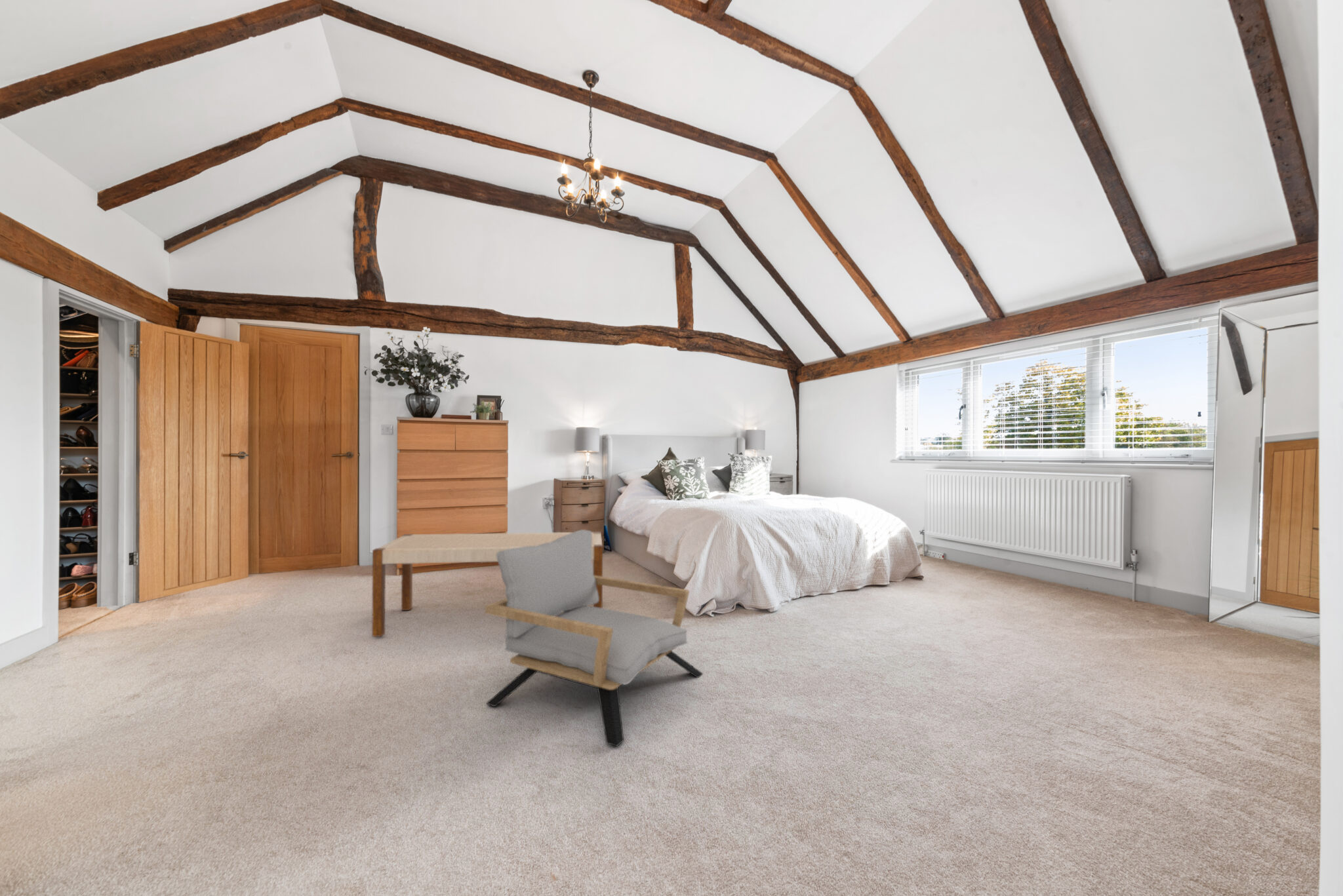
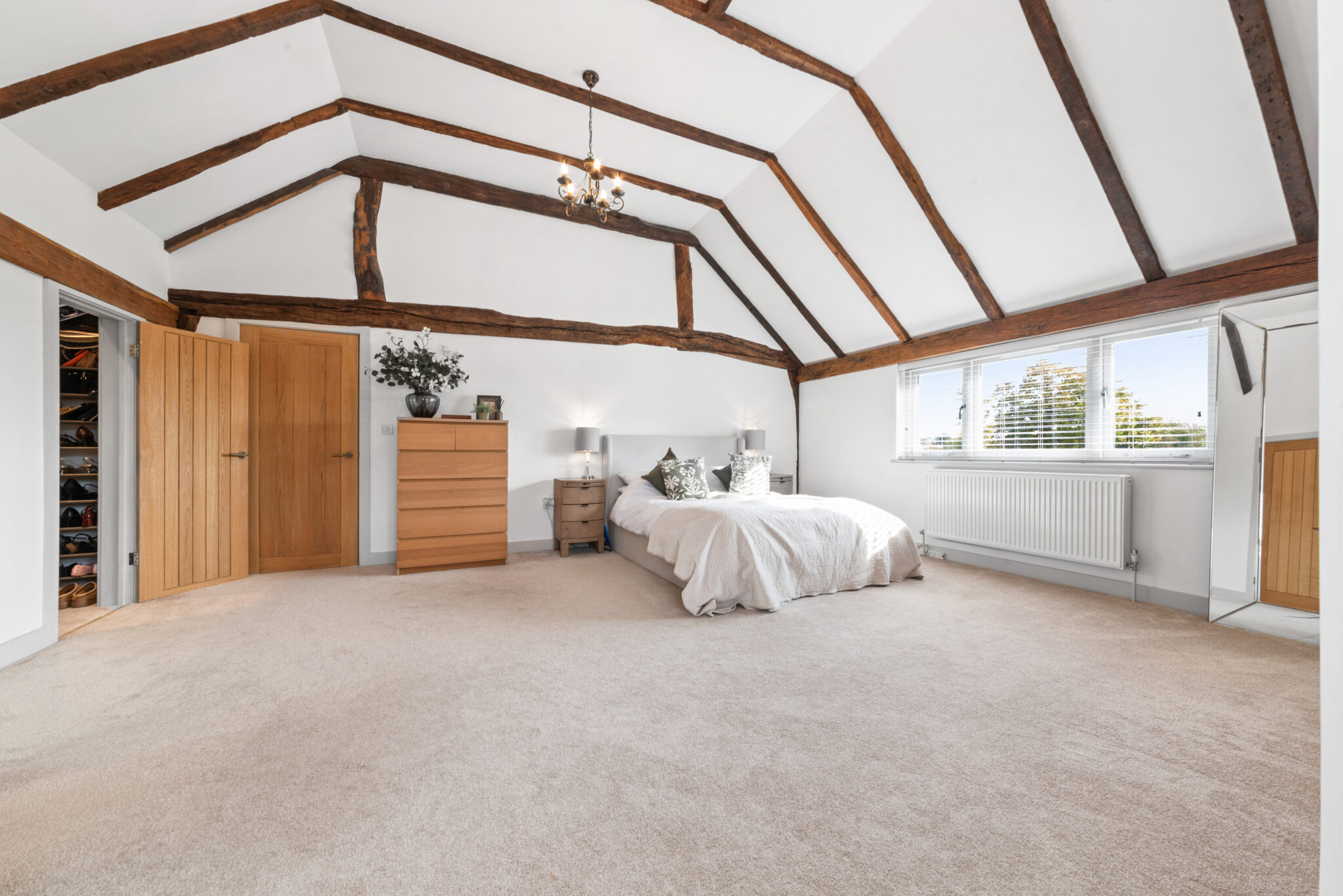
- bench (497, 561)
- armchair (600, 615)
